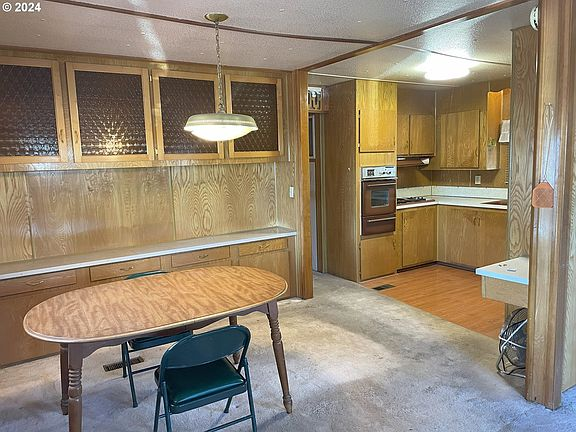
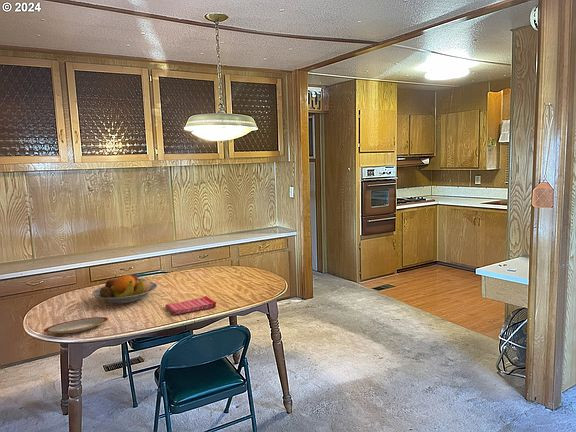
+ plate (77, 326)
+ dish towel (191, 304)
+ fruit bowl (125, 286)
